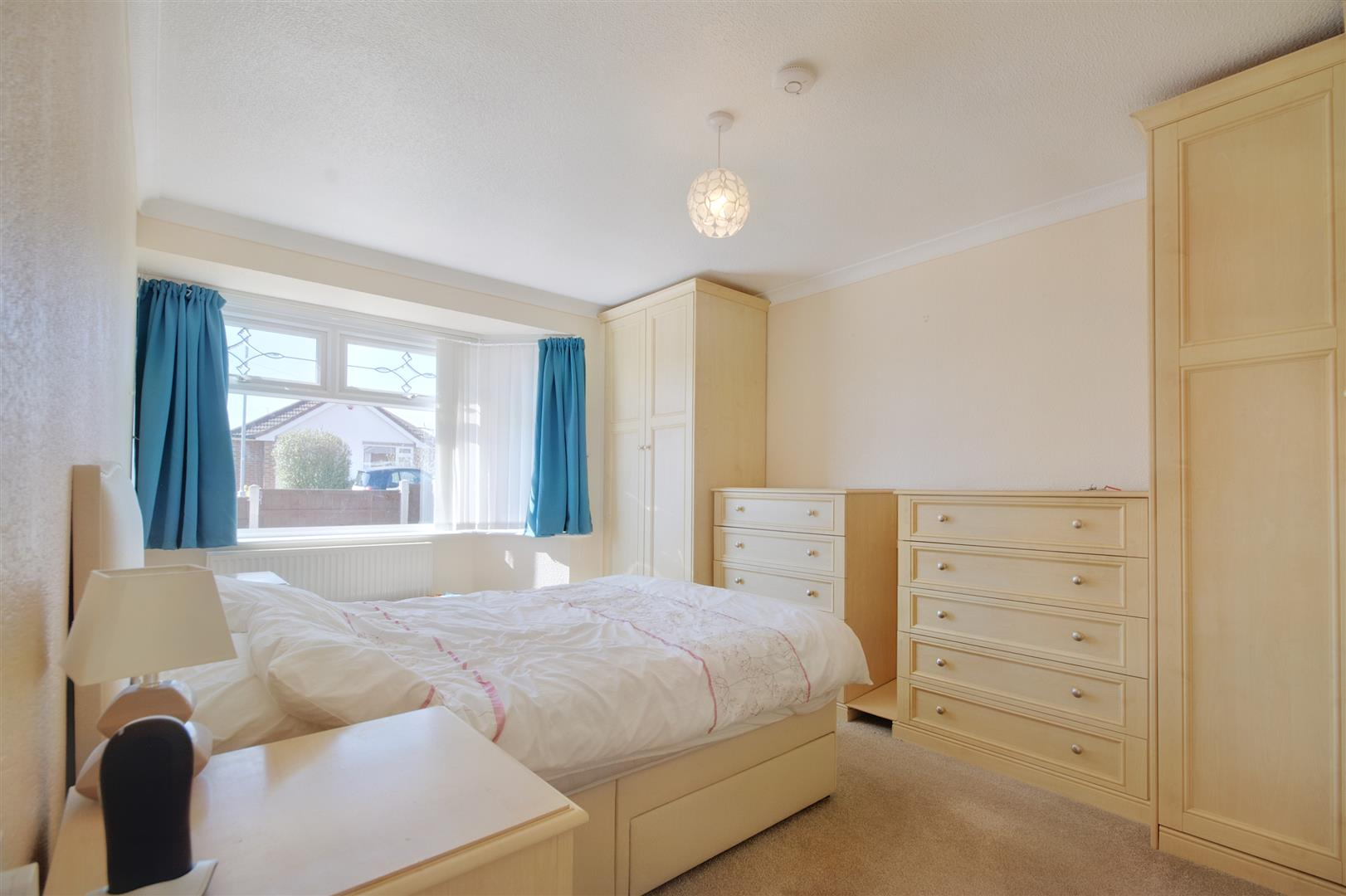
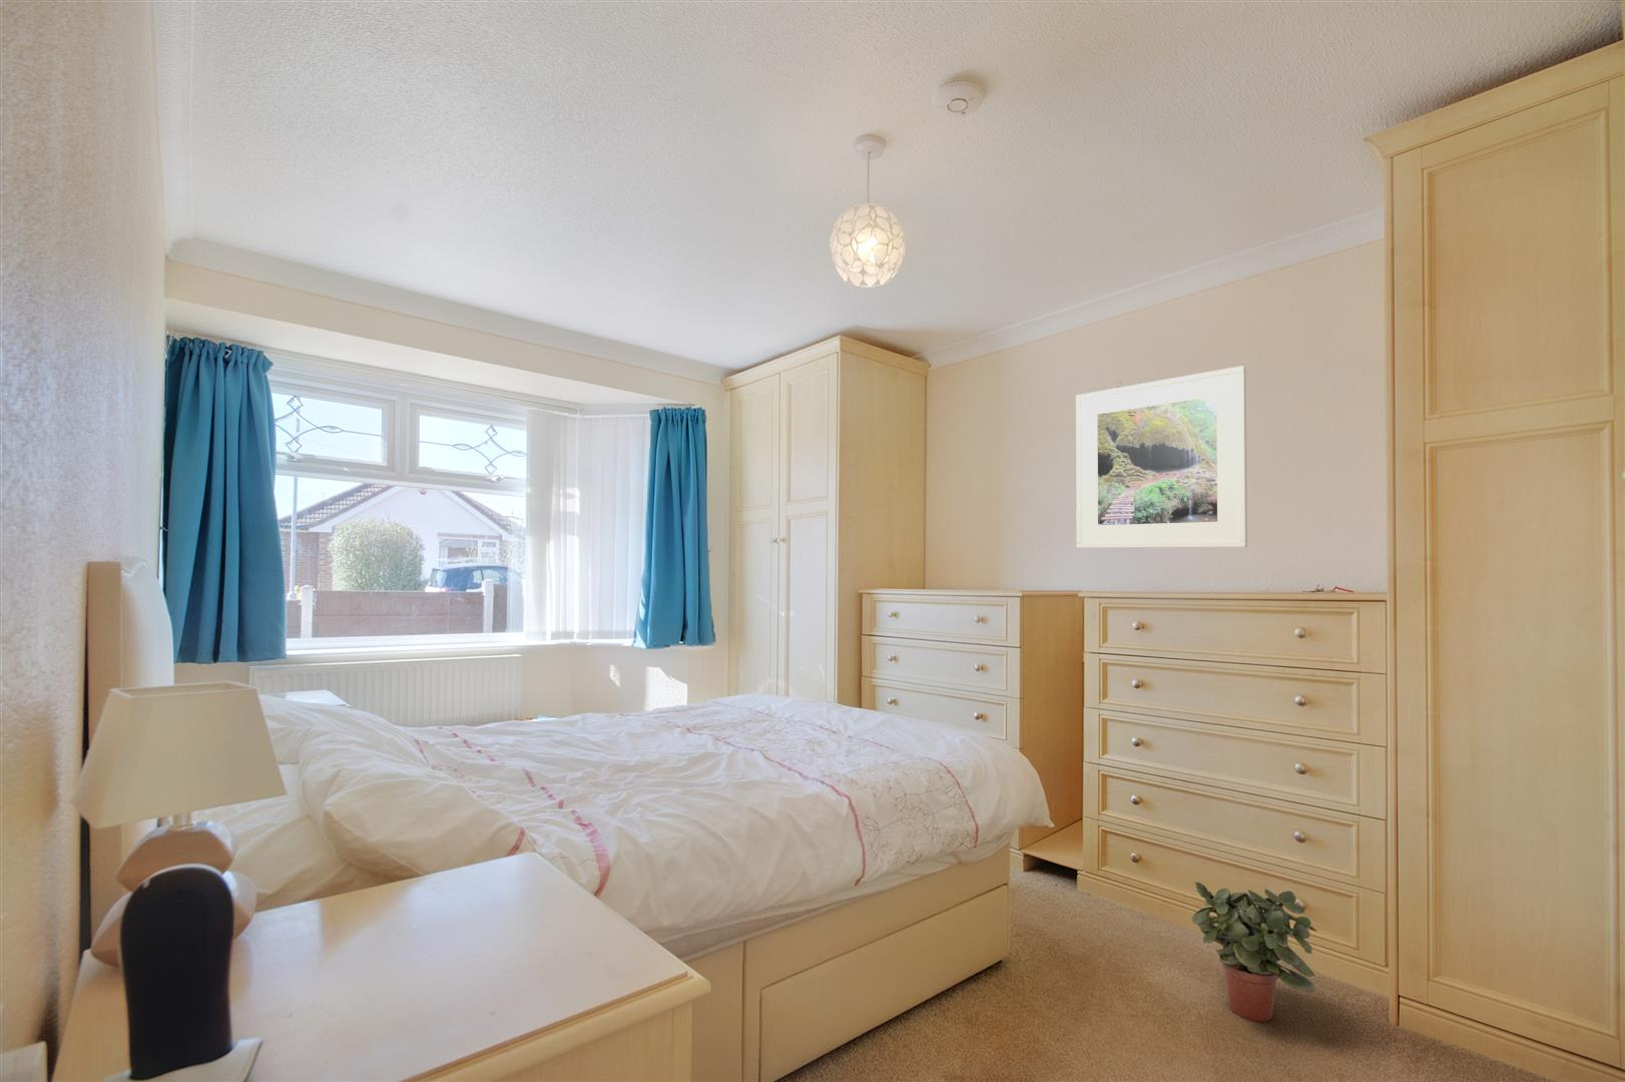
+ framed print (1154, 464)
+ potted plant (1247, 947)
